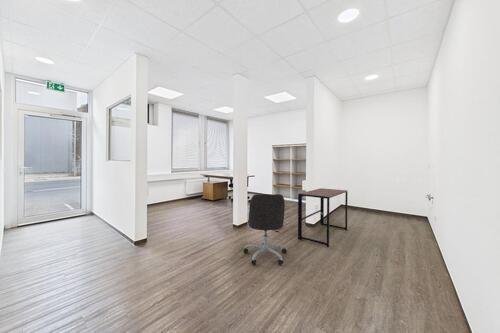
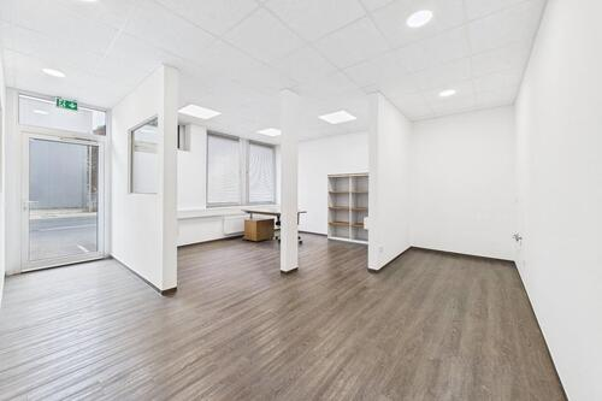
- office chair (265, 223)
- desk (323, 213)
